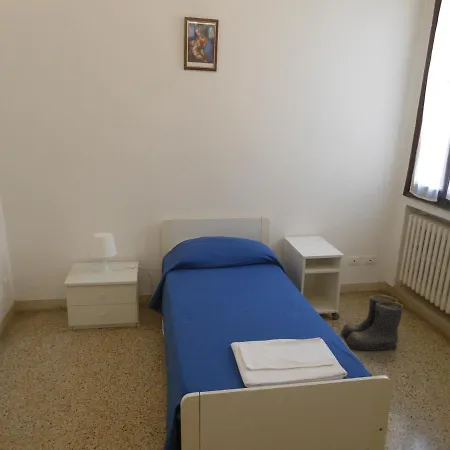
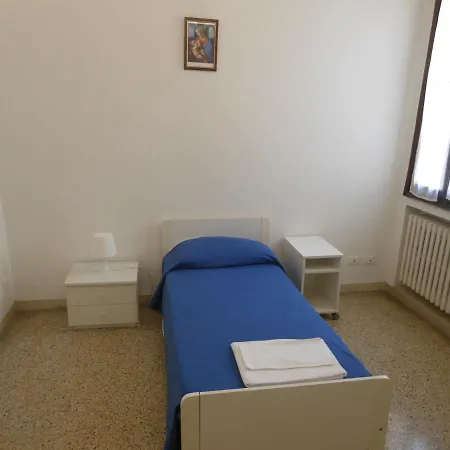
- boots (371, 320)
